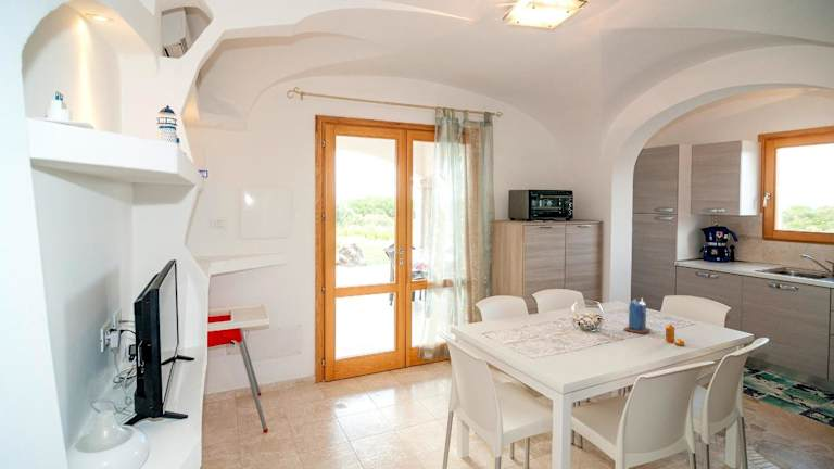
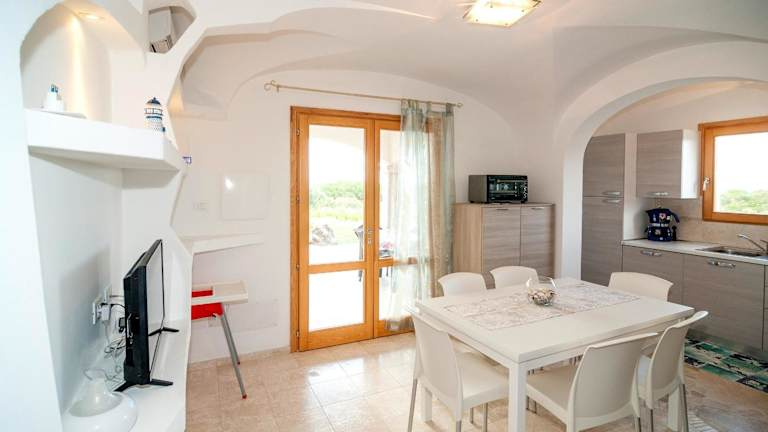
- pepper shaker (673, 334)
- candle (636, 314)
